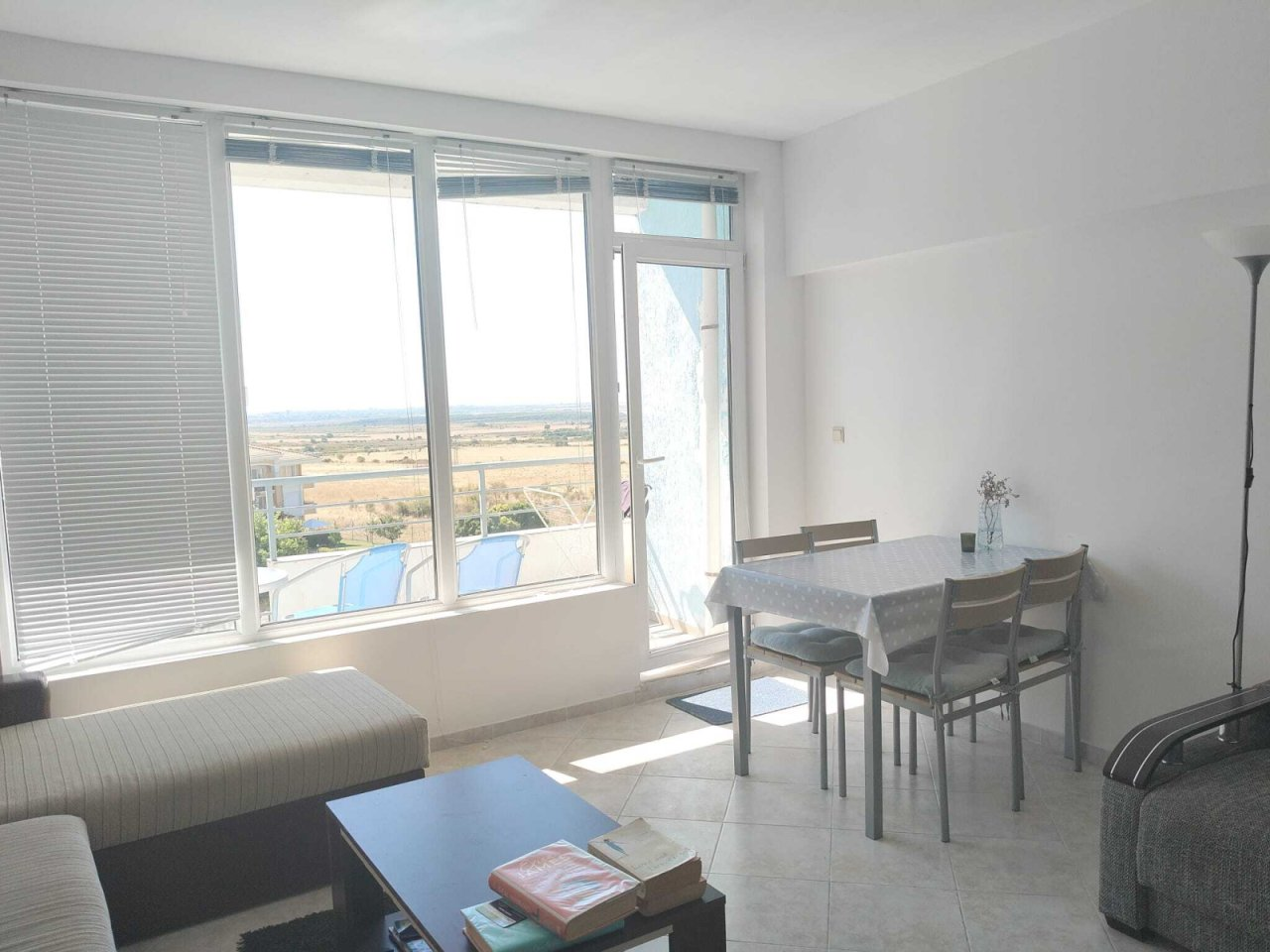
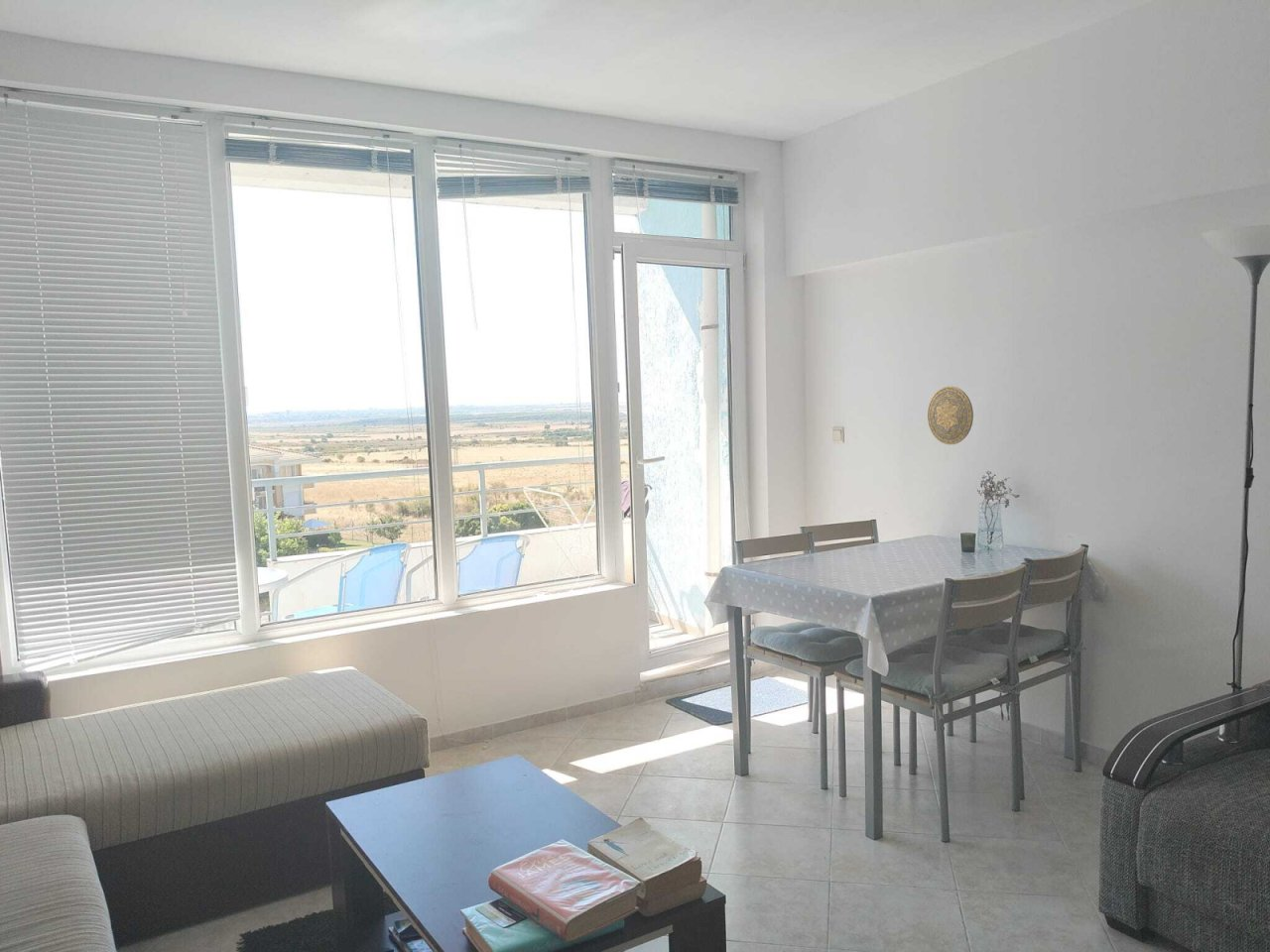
+ decorative plate (948, 416)
